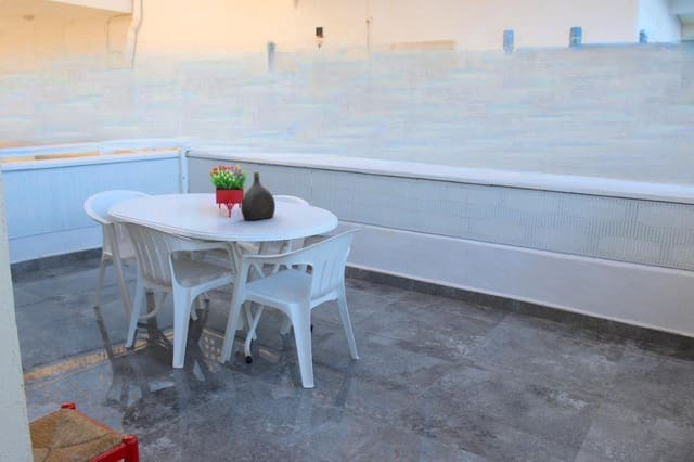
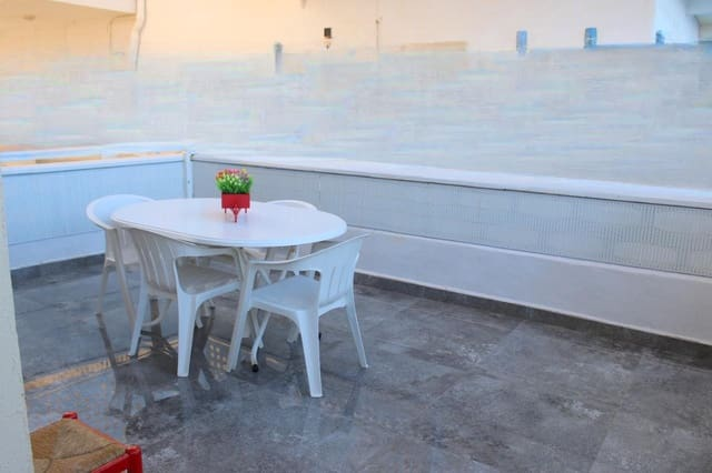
- water jug (257, 195)
